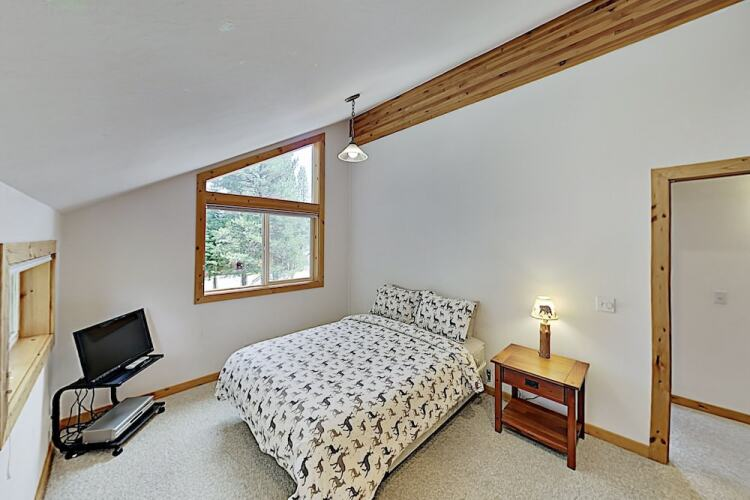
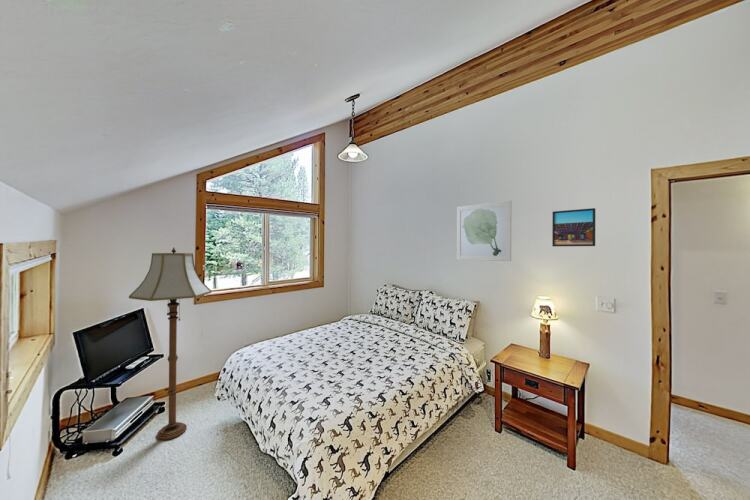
+ floor lamp (172, 339)
+ wall art (482, 232)
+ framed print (573, 228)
